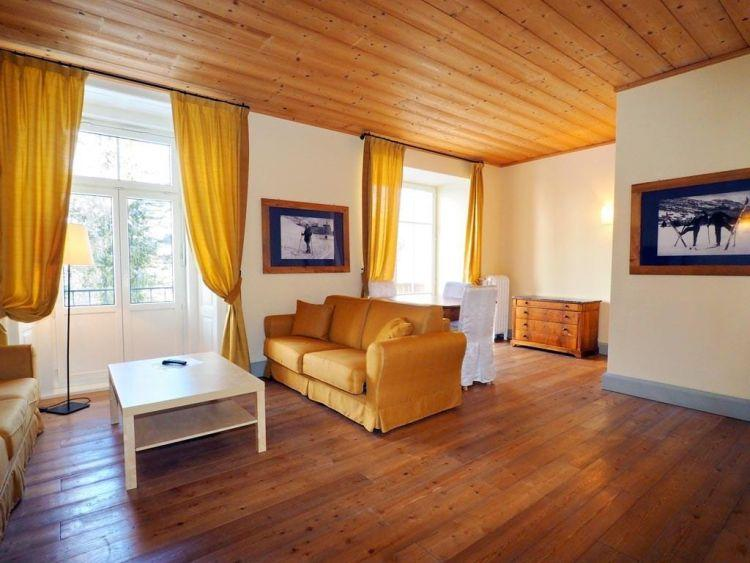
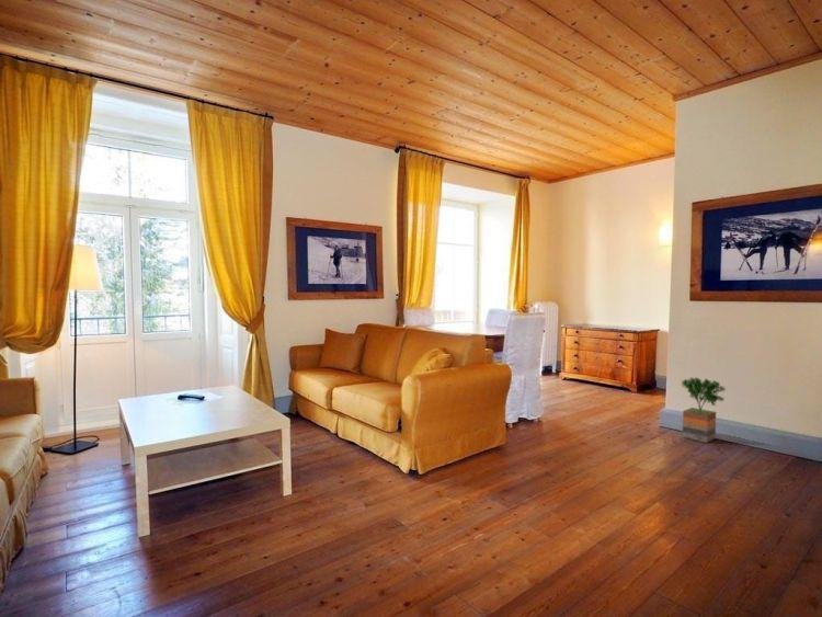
+ potted tree (700, 408)
